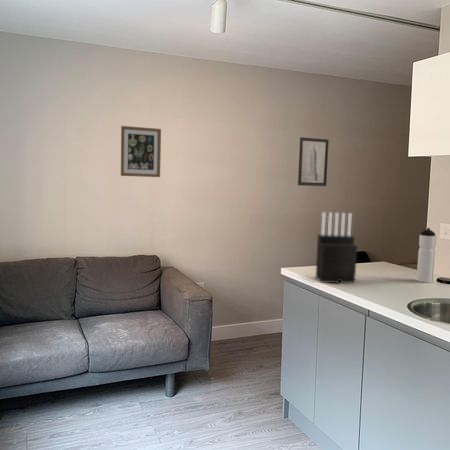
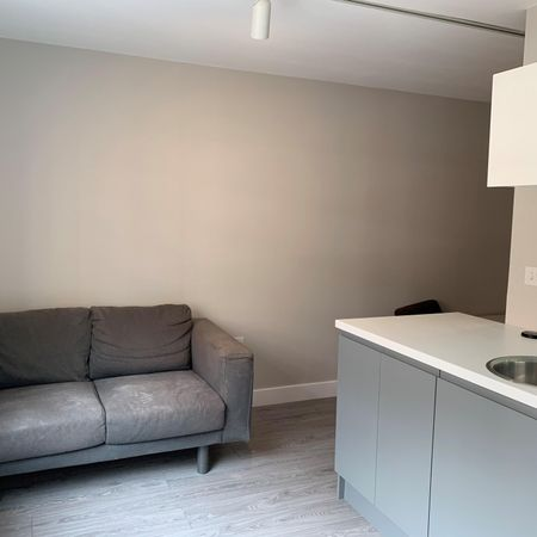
- knife block (337, 247)
- wall art (141, 152)
- water bottle (426, 254)
- wall art (313, 162)
